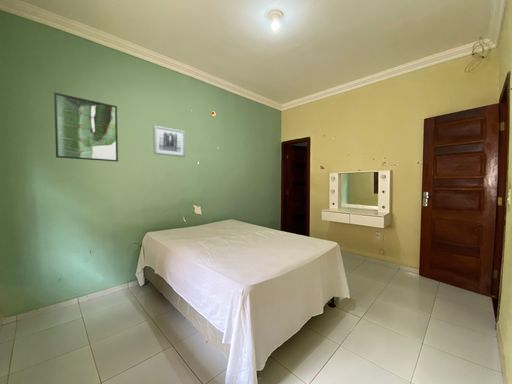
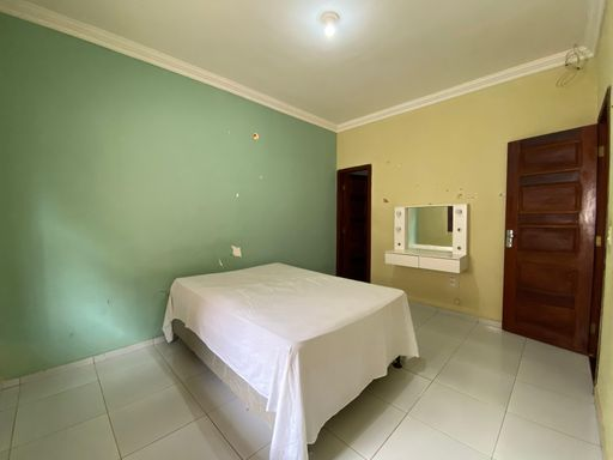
- wall art (170, 142)
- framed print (88, 130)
